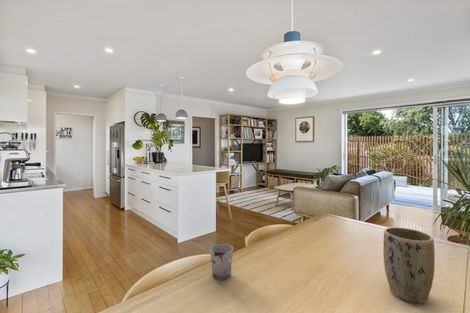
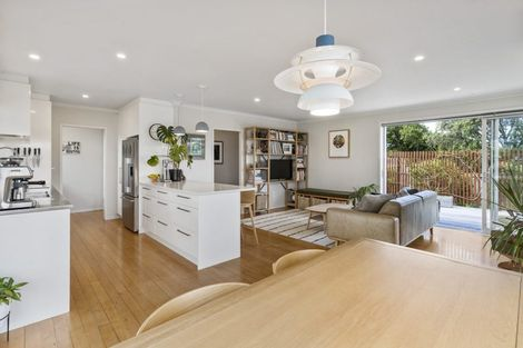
- plant pot (407, 263)
- cup (223, 263)
